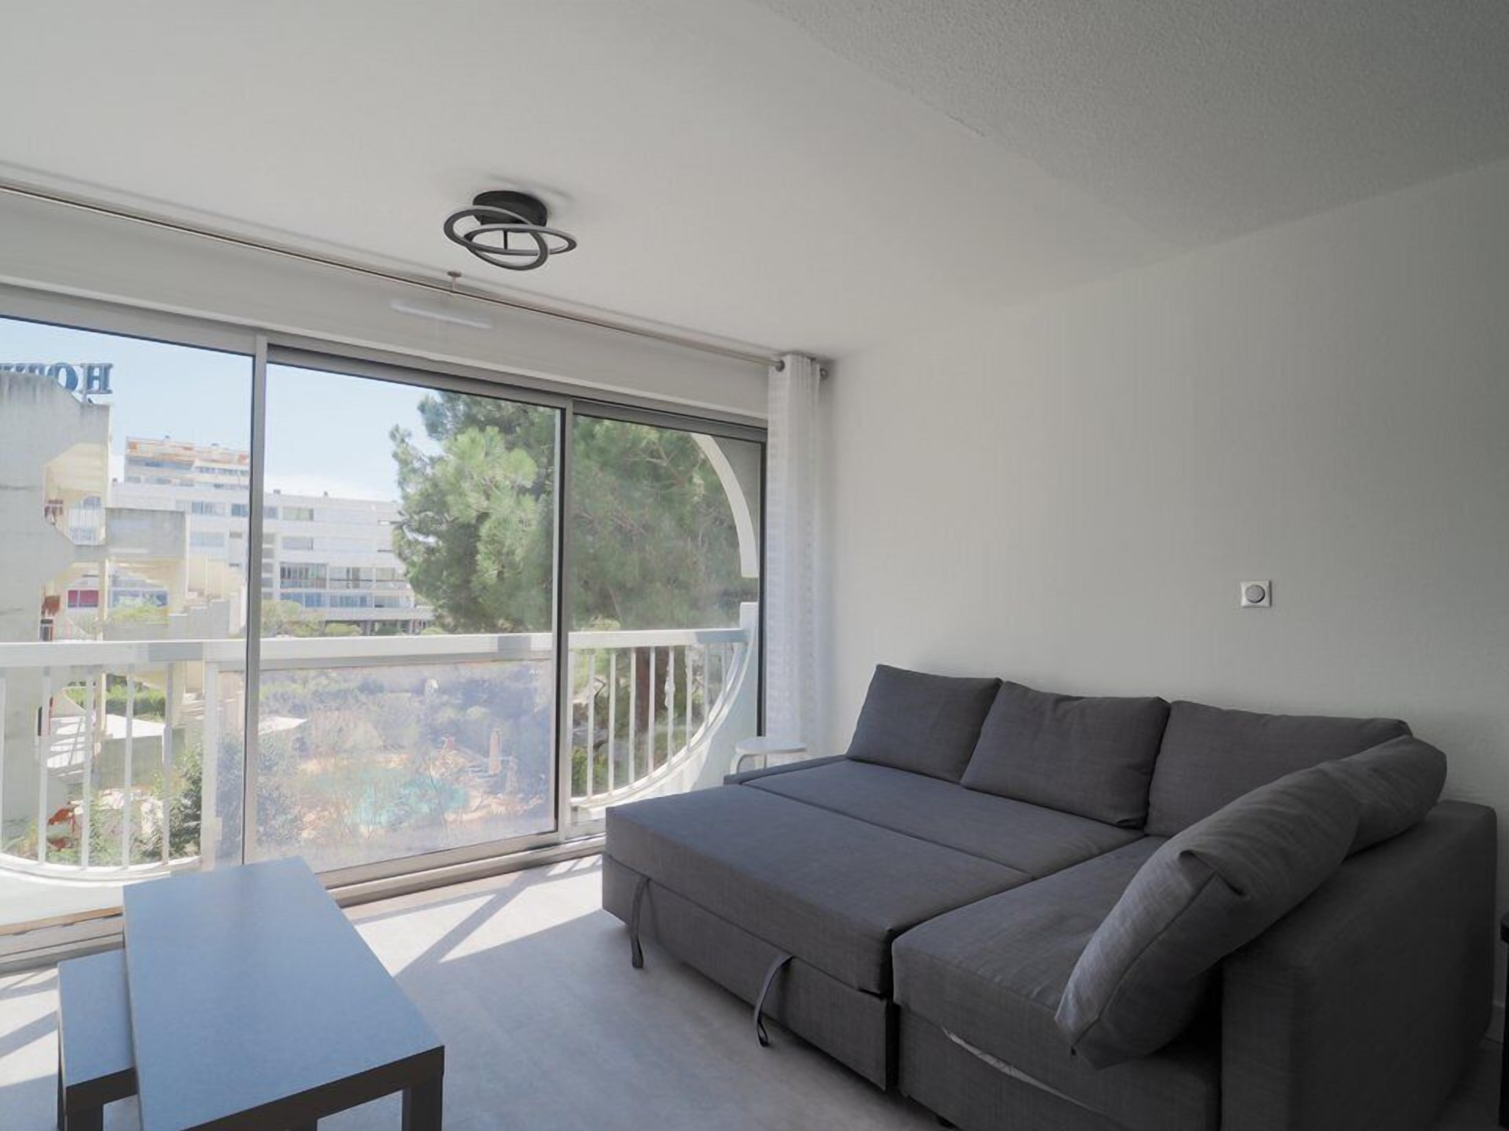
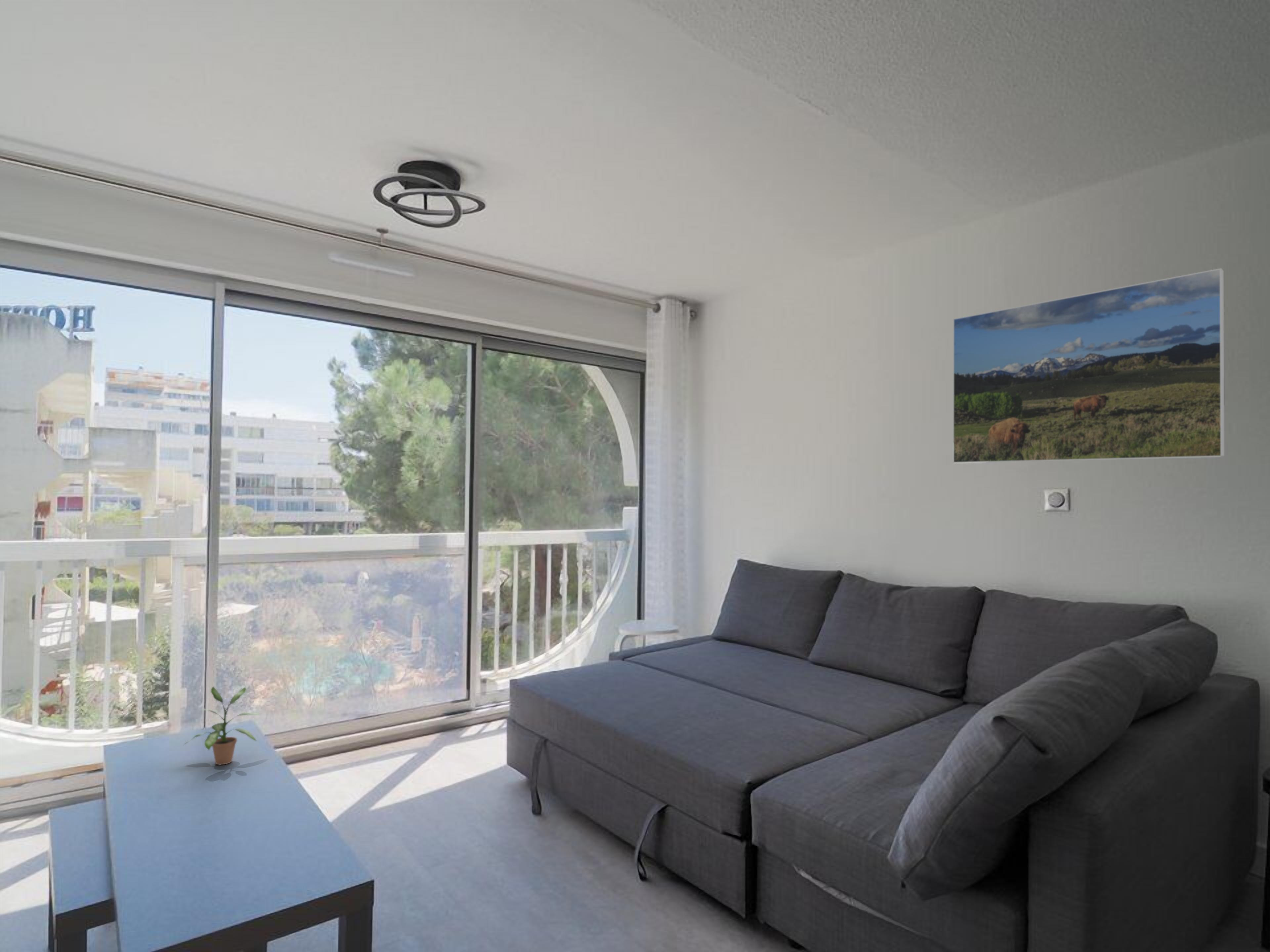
+ potted plant (217, 723)
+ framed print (1071, 378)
